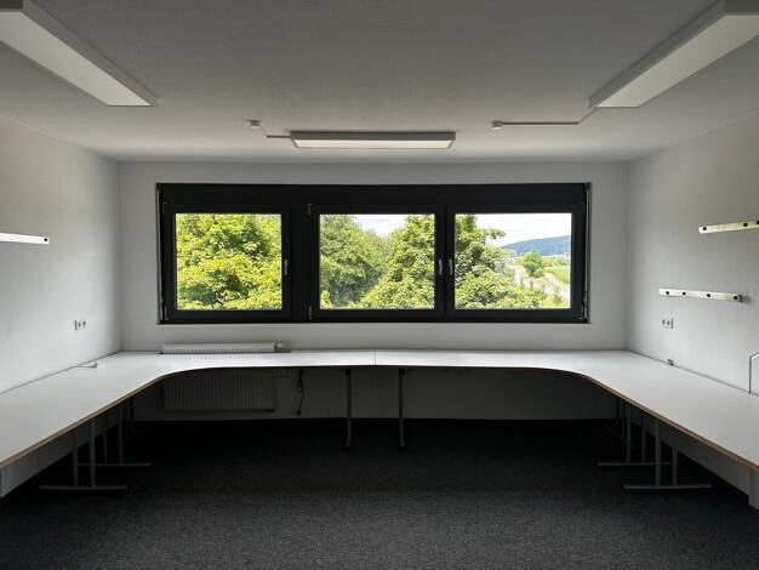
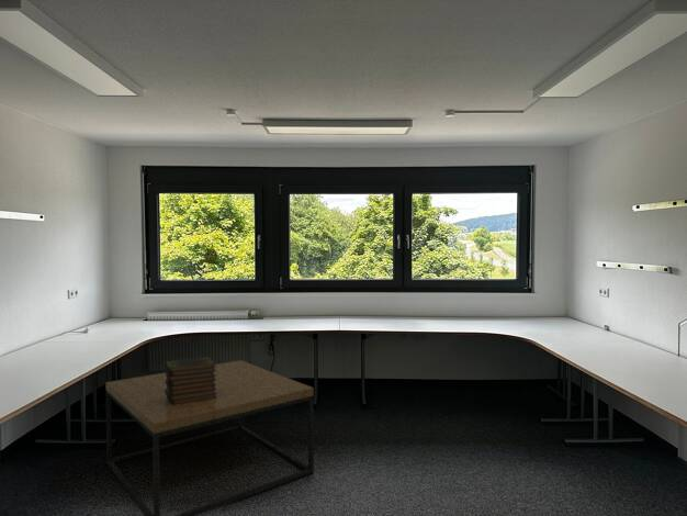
+ book stack (190, 379)
+ coffee table (206, 425)
